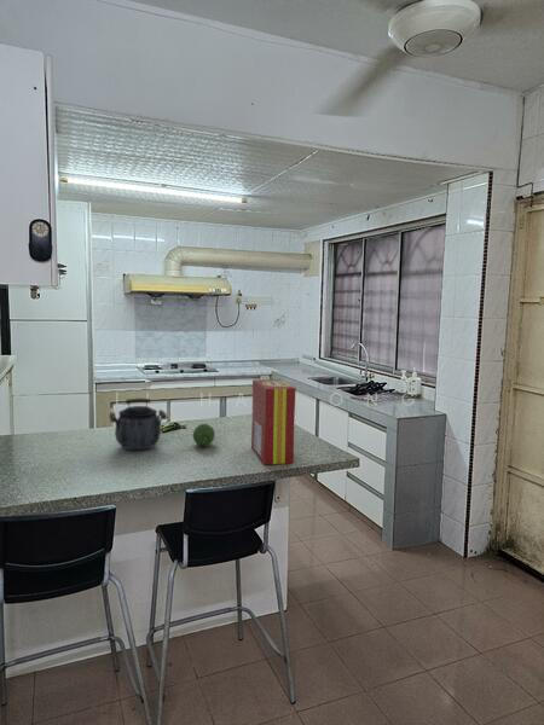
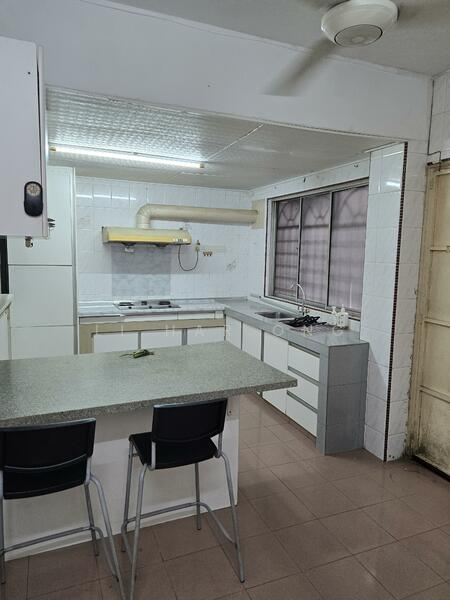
- cereal box (272, 419)
- kettle (138, 423)
- fruit (203, 435)
